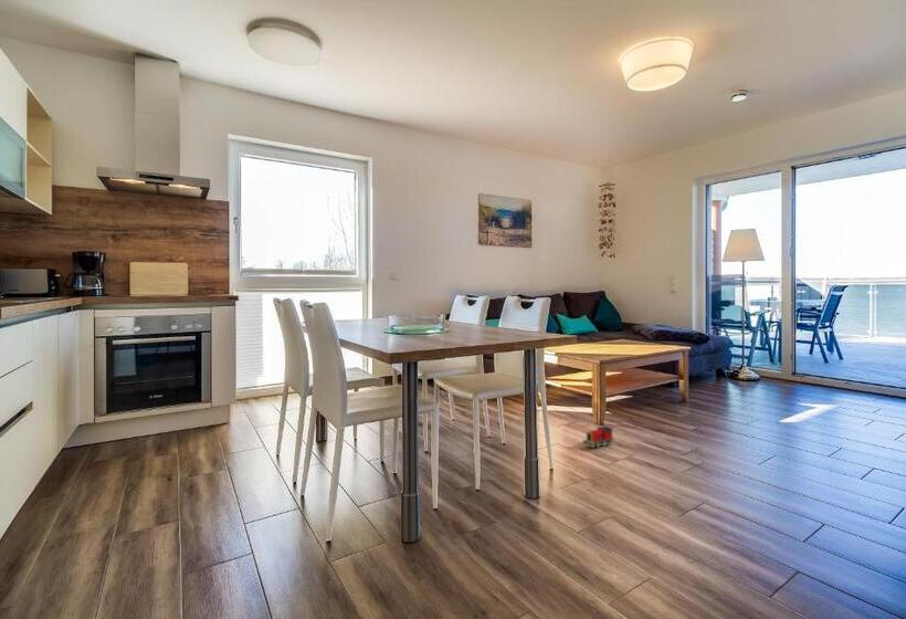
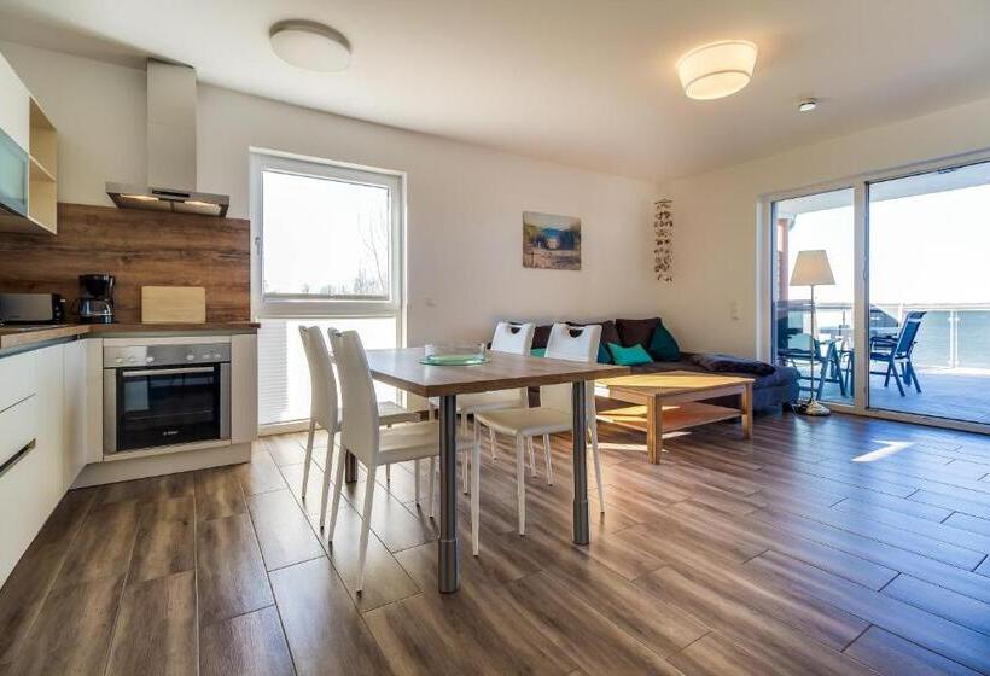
- toy train (598, 437)
